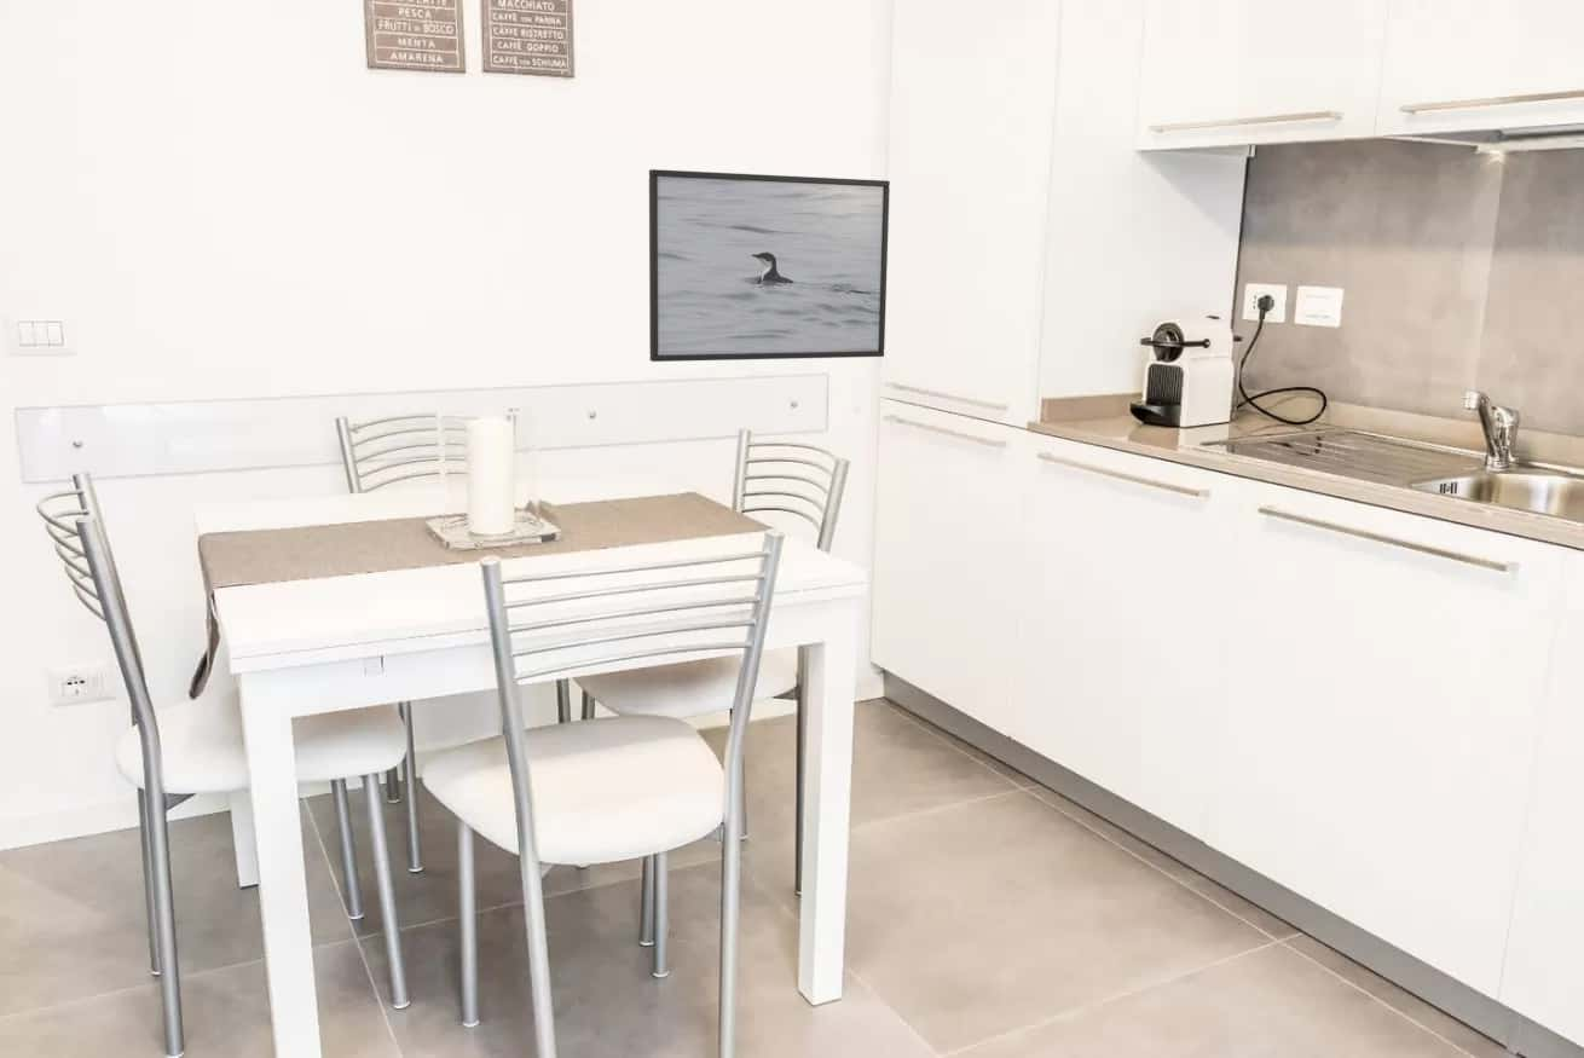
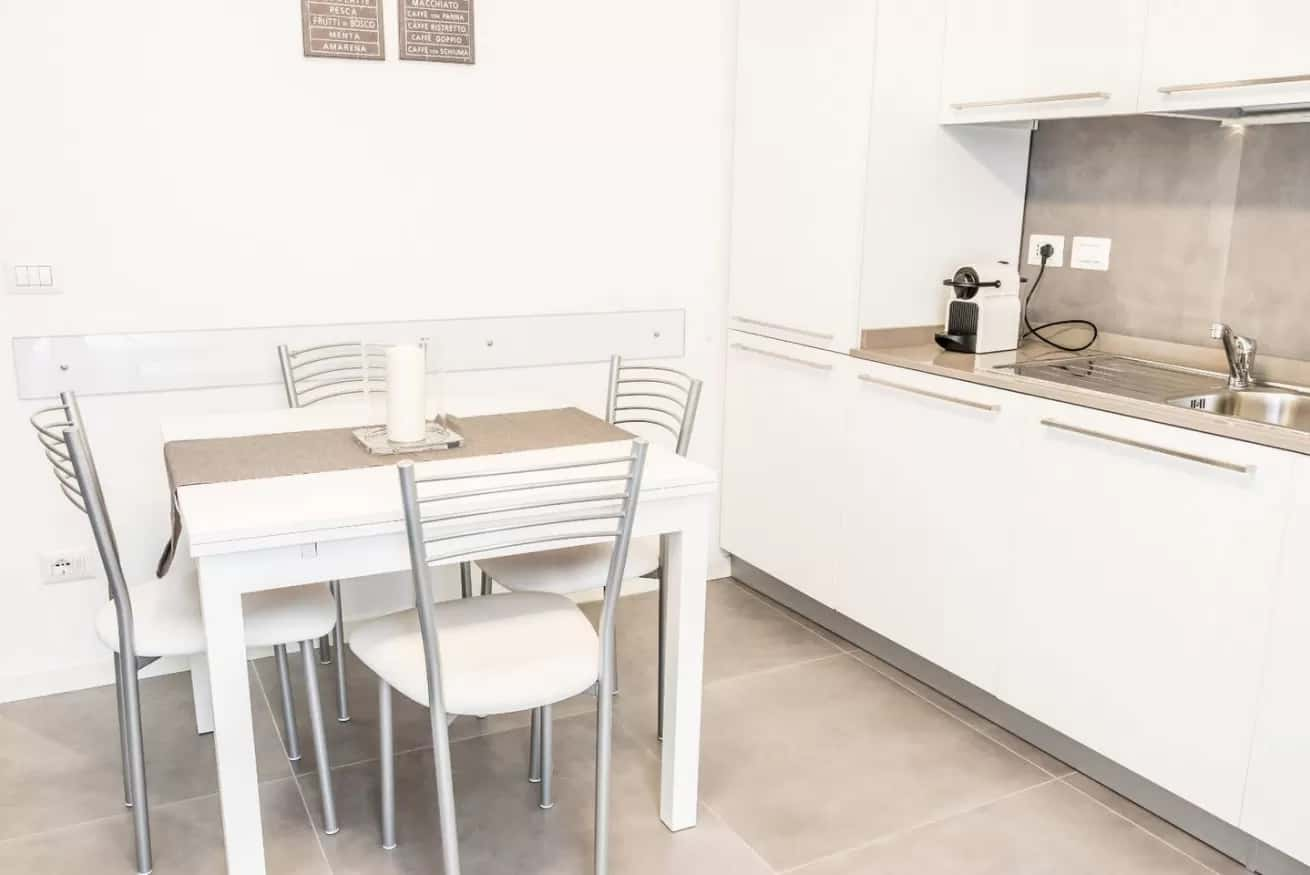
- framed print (773, 268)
